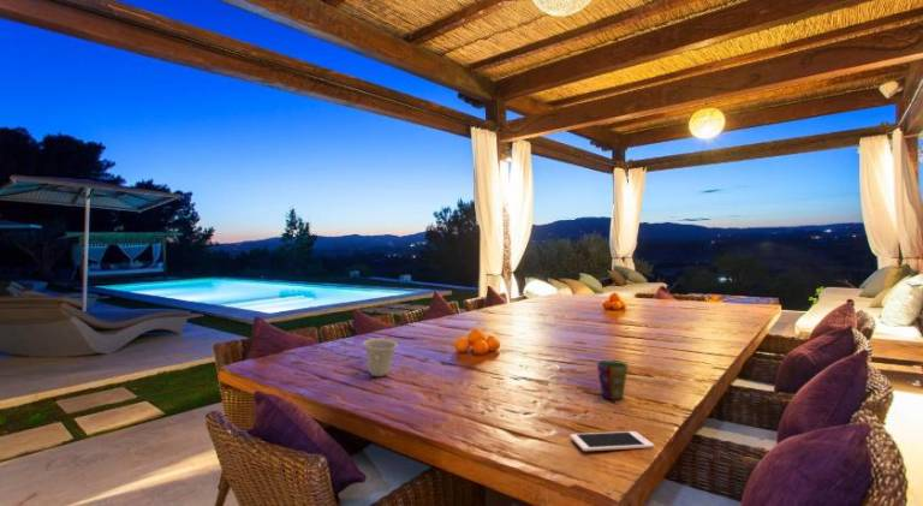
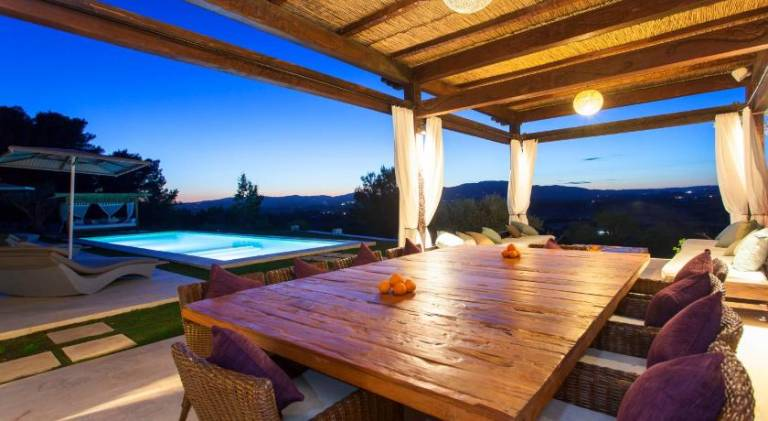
- cup (380, 358)
- cup (609, 380)
- cell phone (611, 440)
